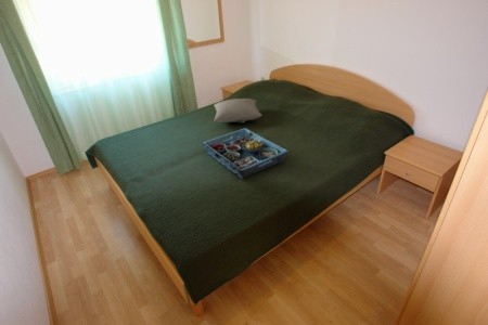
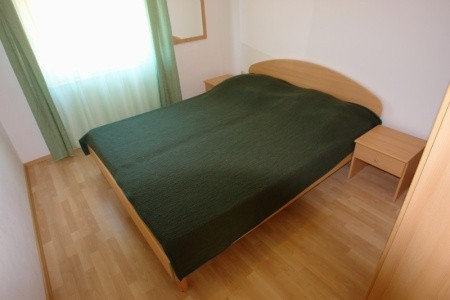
- serving tray (244, 150)
- pillow (236, 109)
